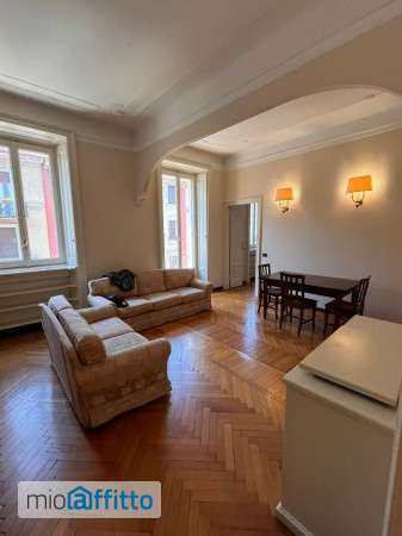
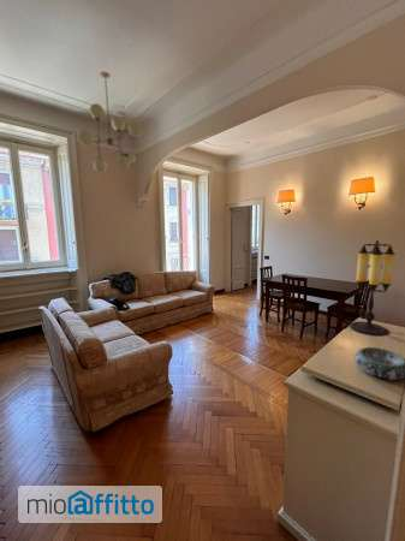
+ decorative bowl (381, 362)
+ table lamp (373, 285)
+ chandelier (108, 124)
